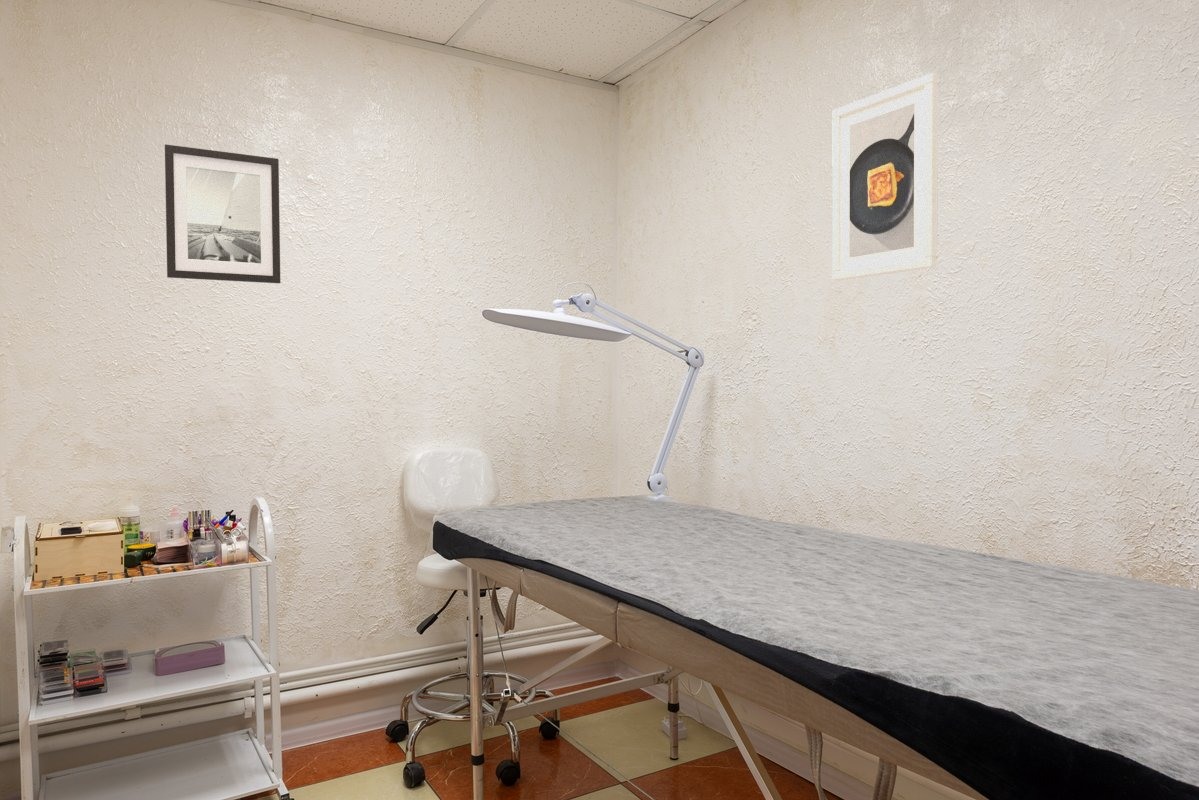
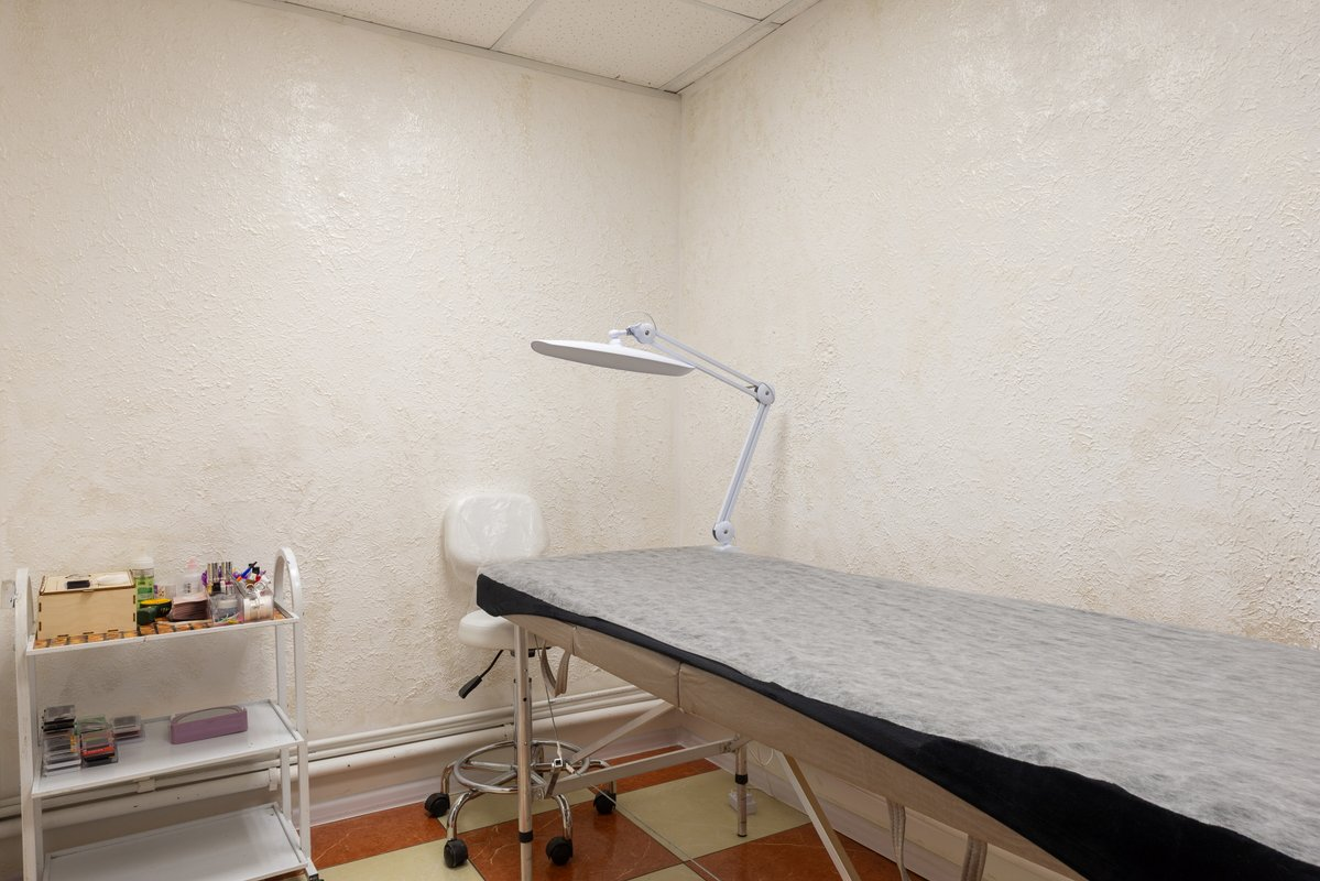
- wall art (224, 216)
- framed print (881, 183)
